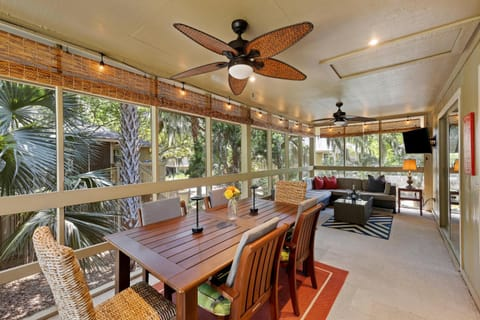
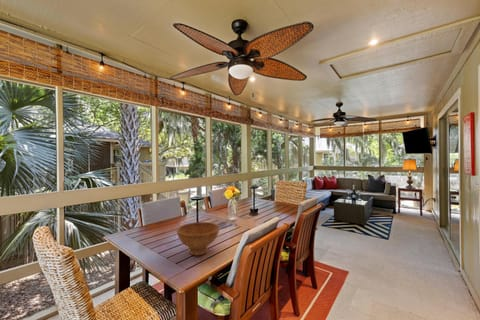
+ bowl (198, 239)
